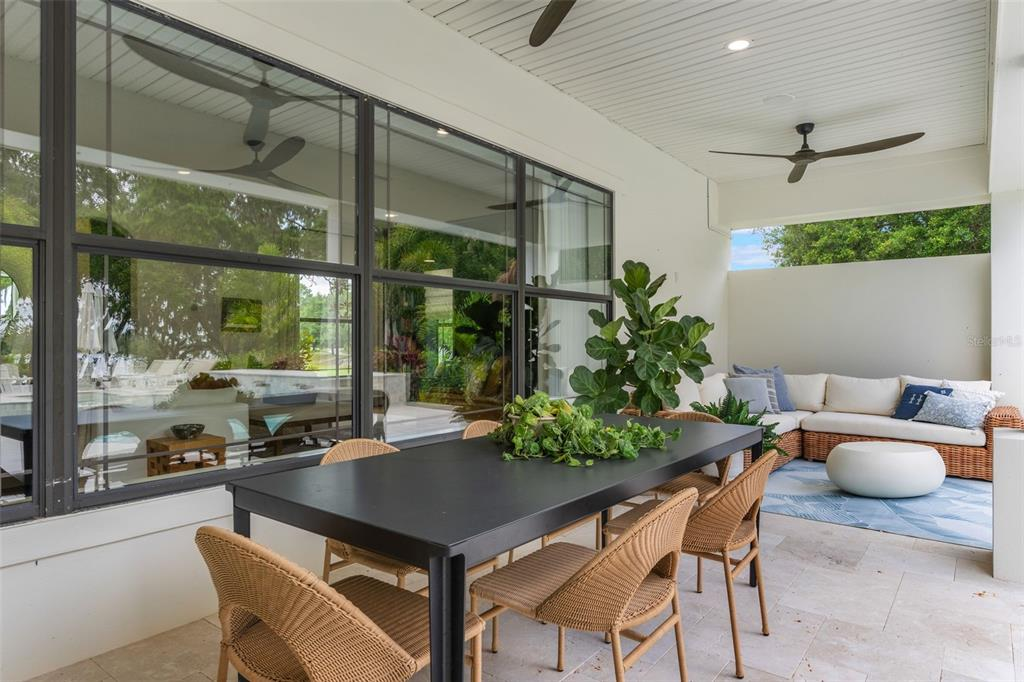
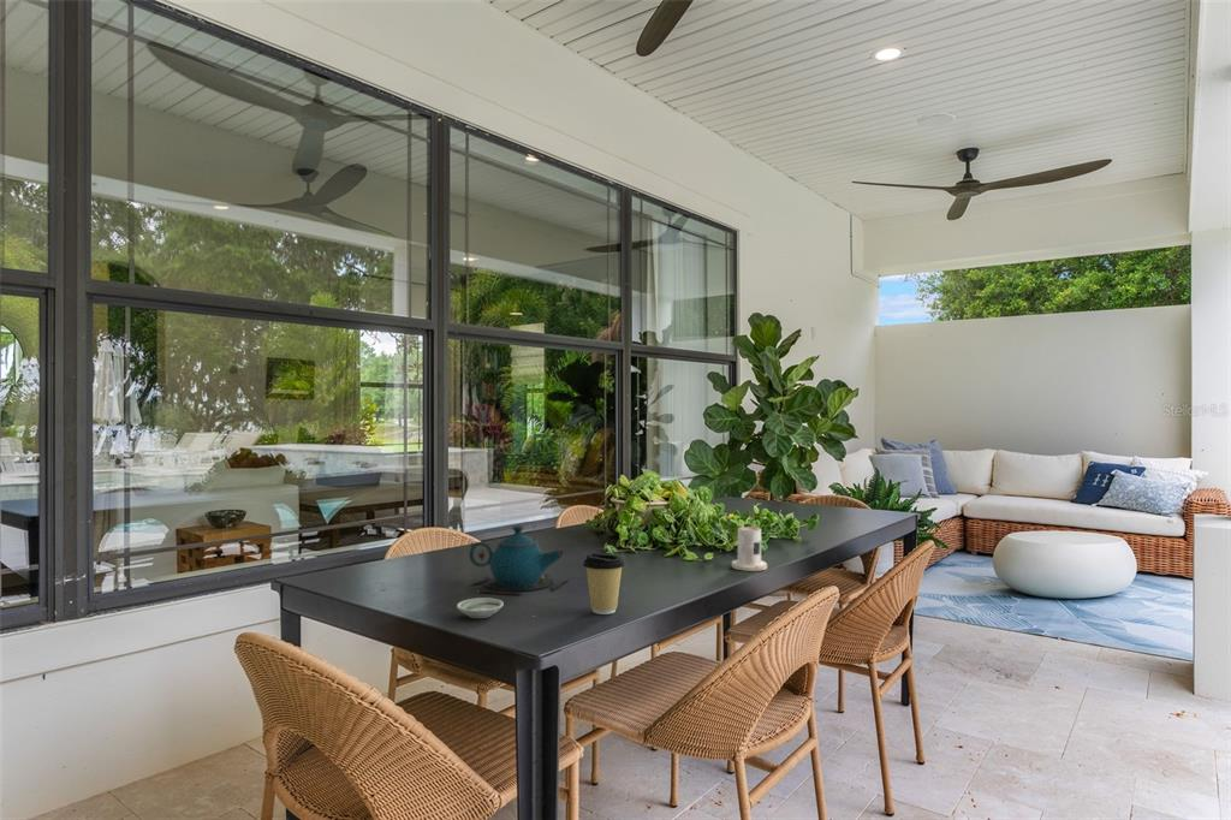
+ saucer (480, 608)
+ candle (749, 545)
+ teapot (517, 553)
+ coffee cup (603, 583)
